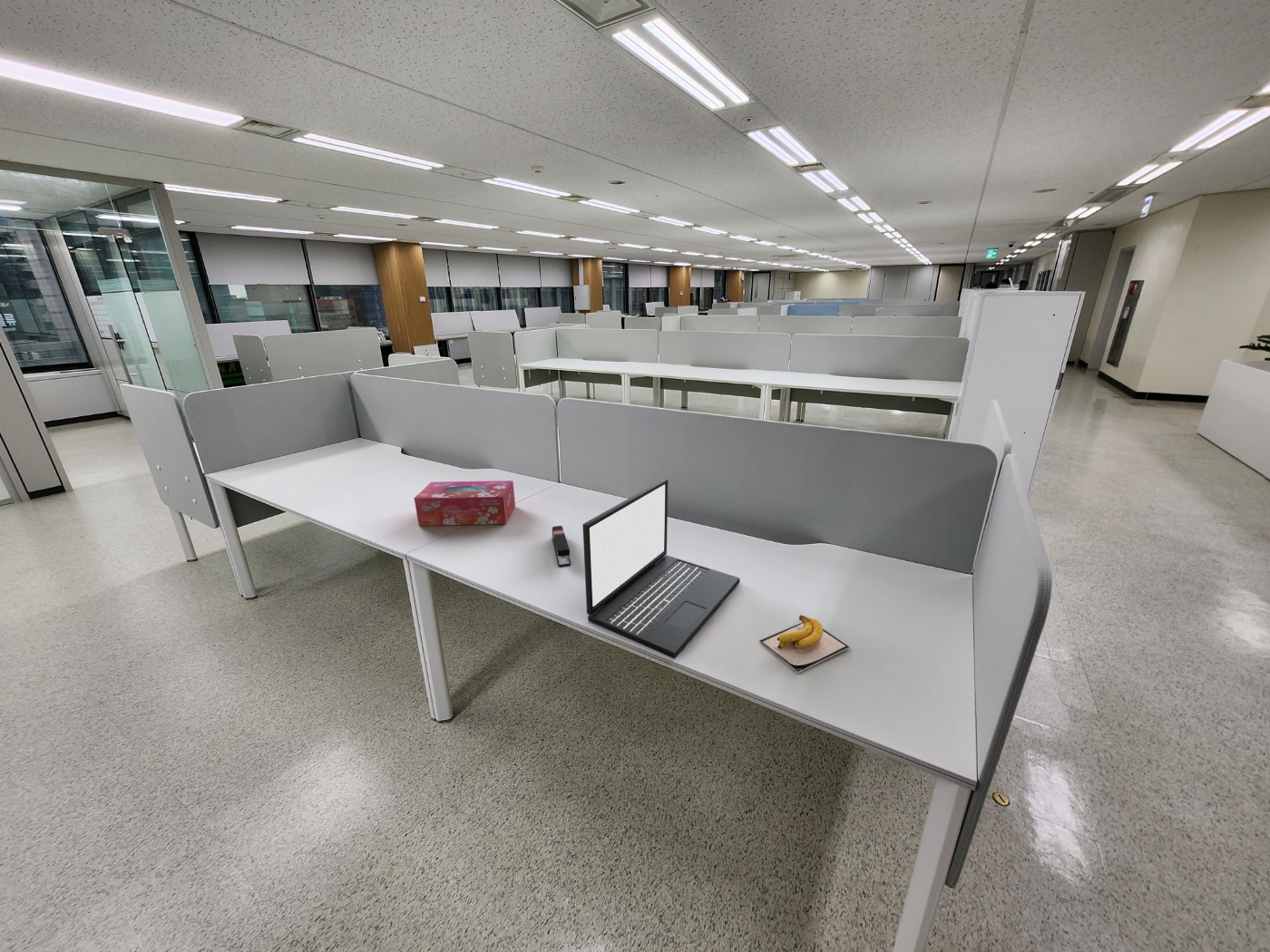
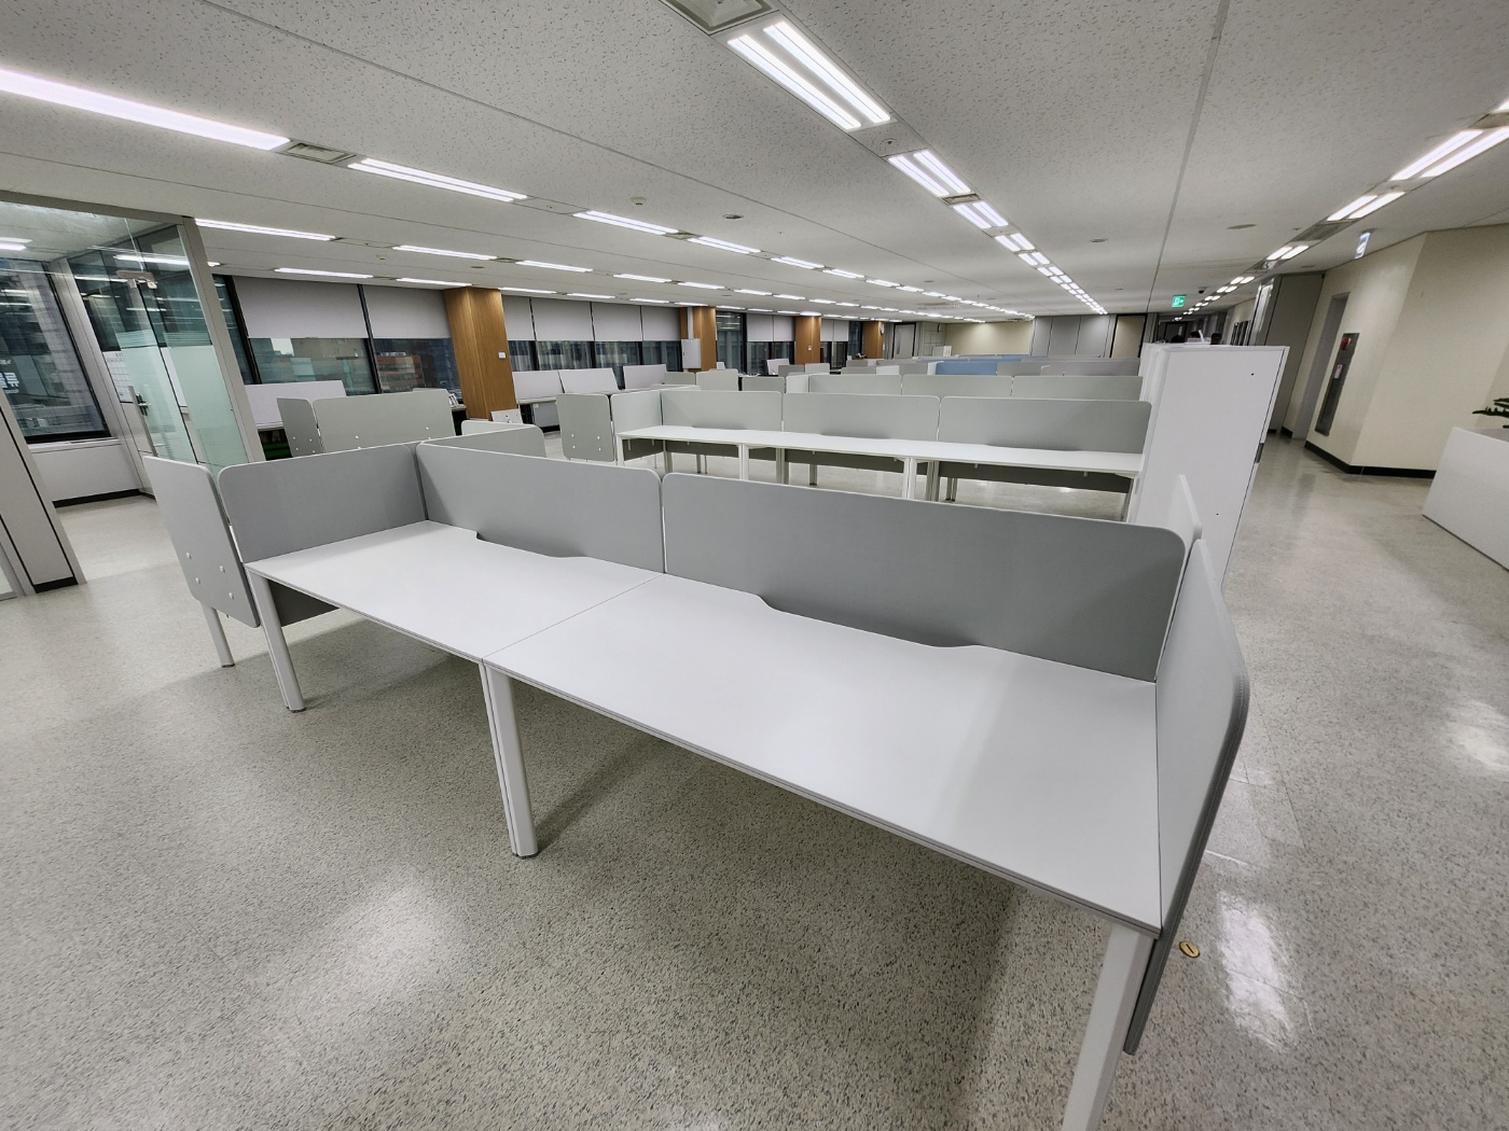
- stapler (560, 543)
- laptop (669, 556)
- banana (805, 636)
- tissue box (467, 502)
